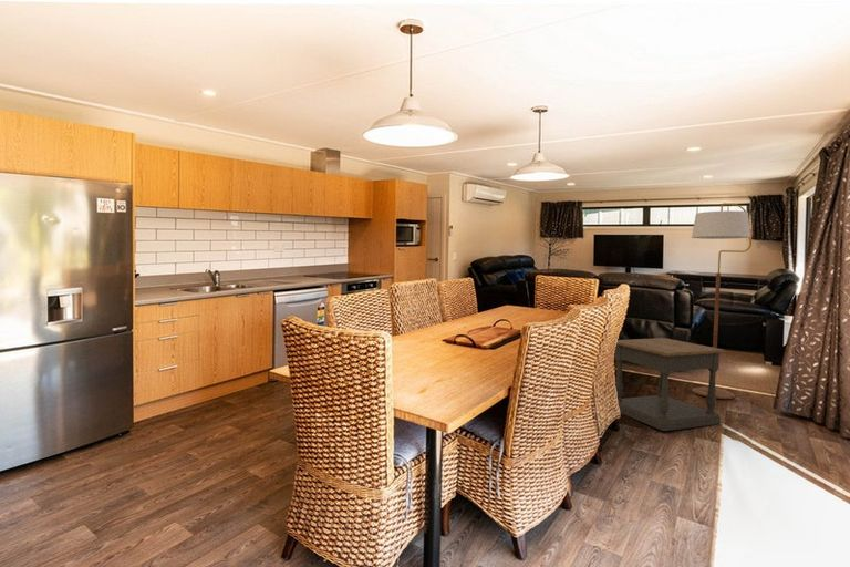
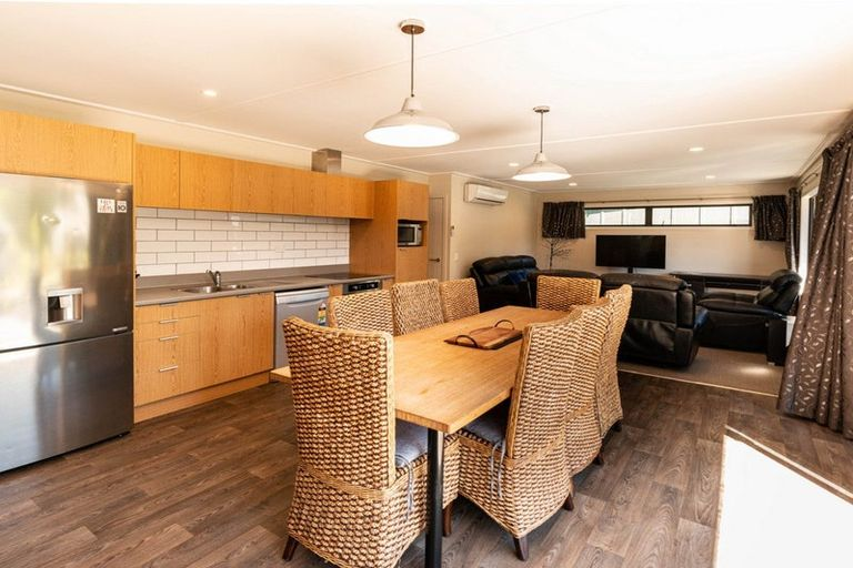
- side table (663, 380)
- floor lamp (718, 299)
